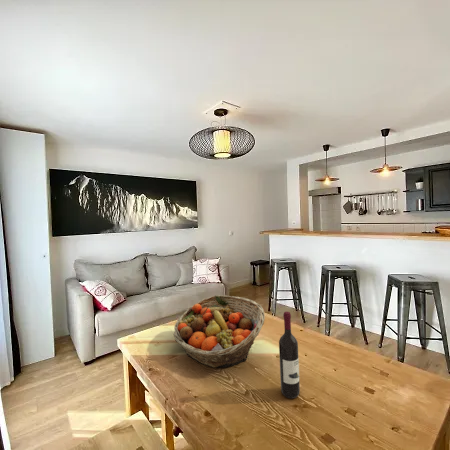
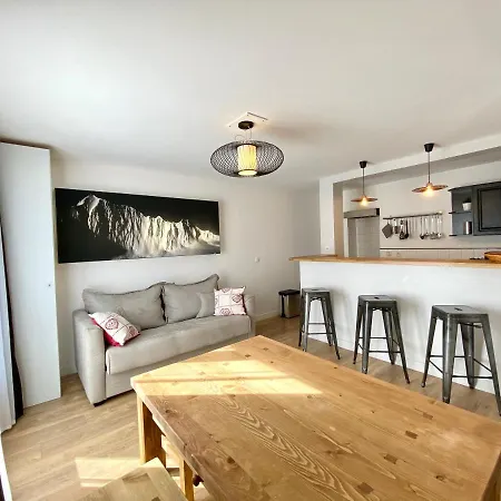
- fruit basket (218, 327)
- wine bottle (288, 352)
